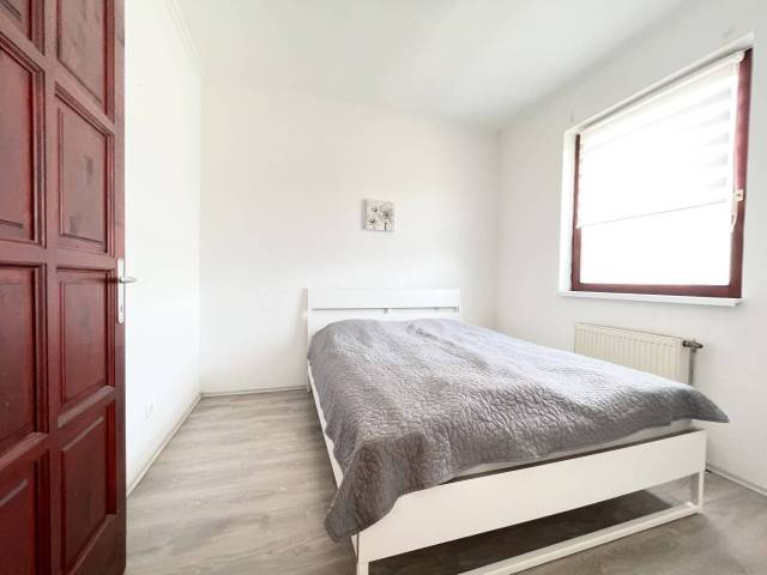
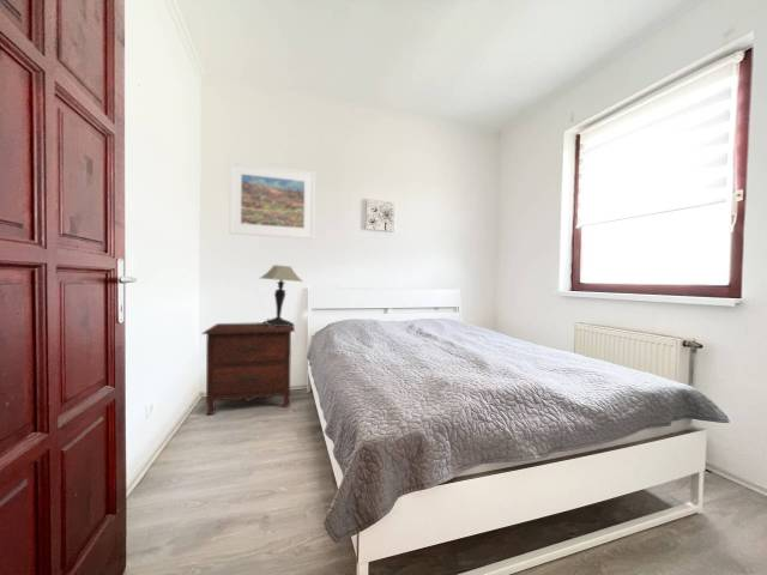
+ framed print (273, 201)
+ nightstand (252, 364)
+ table lamp (278, 295)
